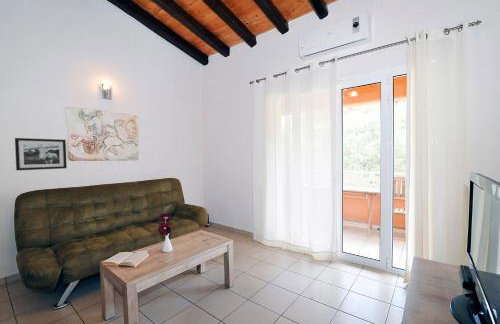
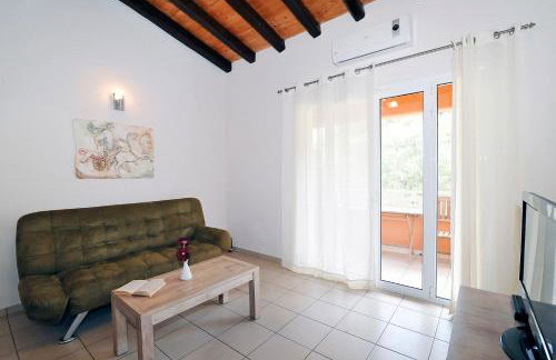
- picture frame (42, 154)
